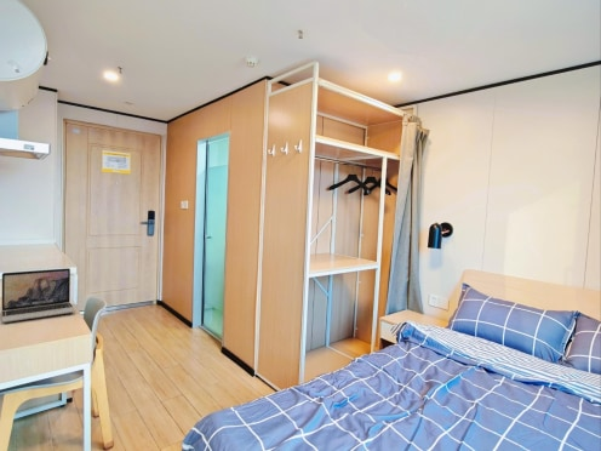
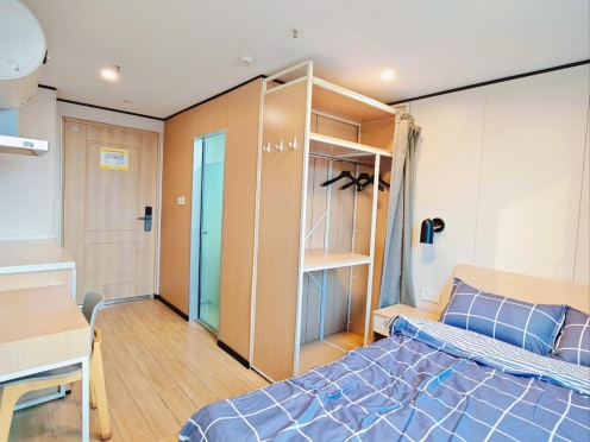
- laptop (39, 292)
